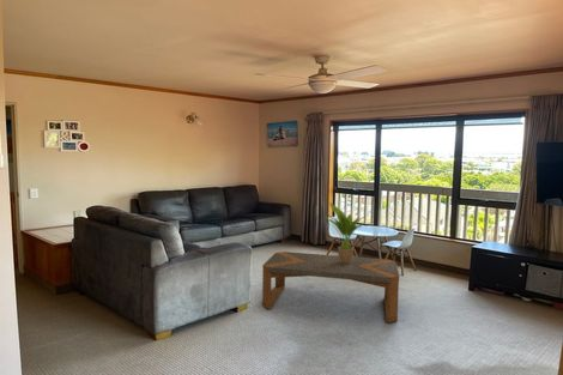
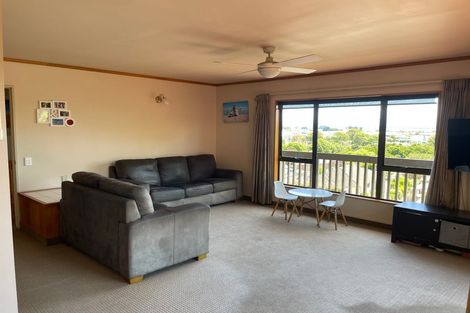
- coffee table (329, 277)
- potted plant (341, 234)
